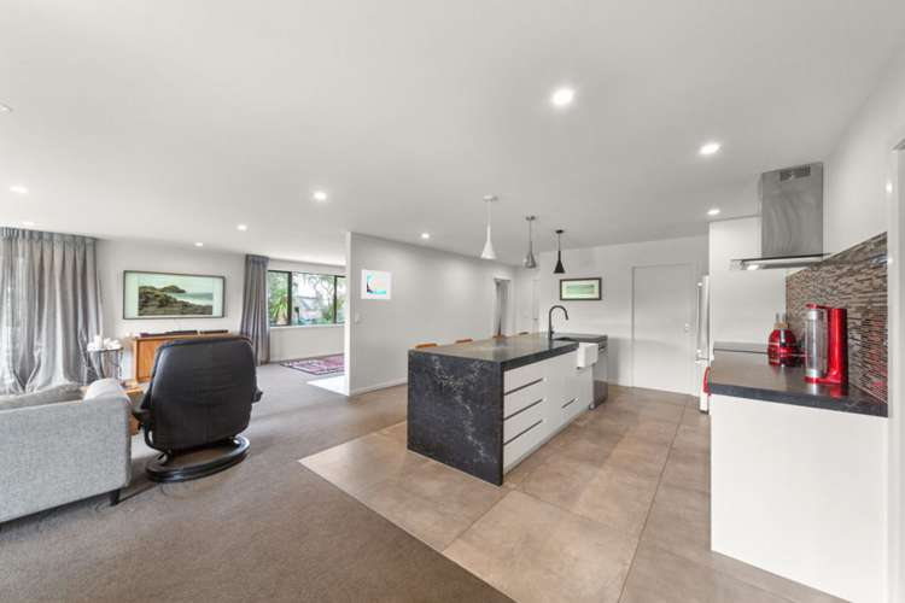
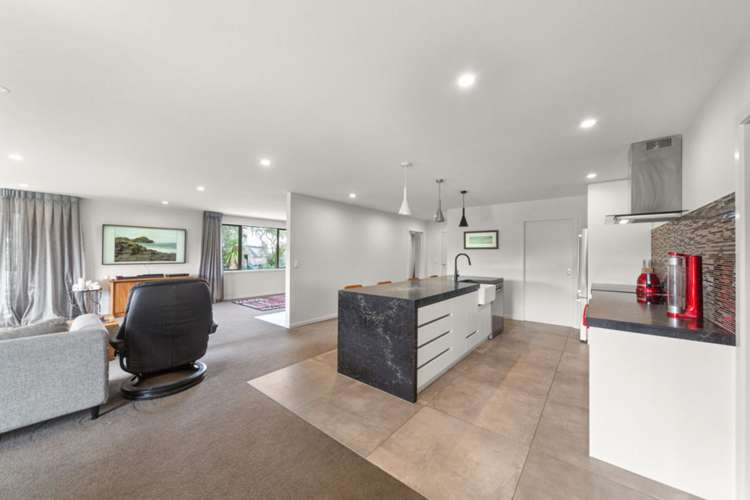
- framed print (376, 285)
